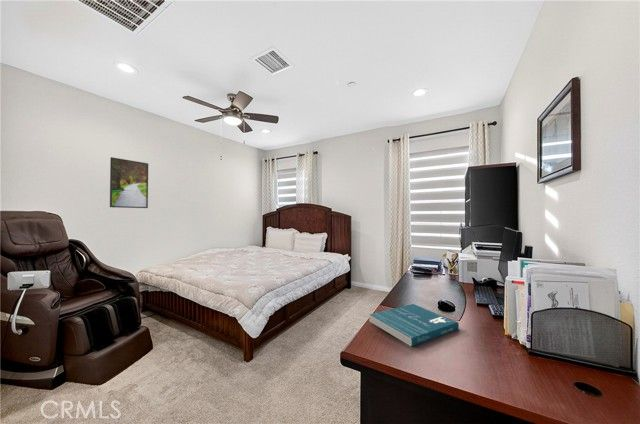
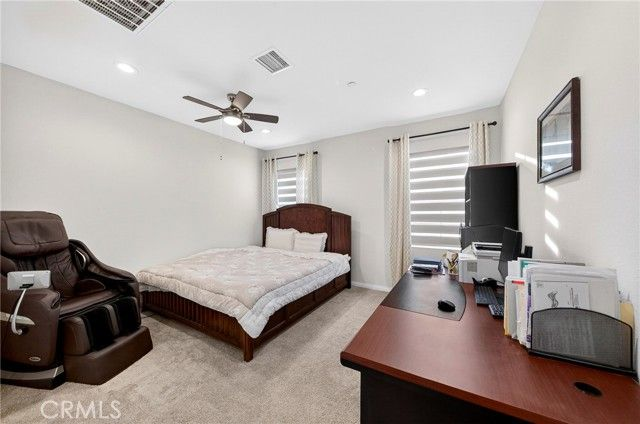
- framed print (130, 184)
- book (412, 321)
